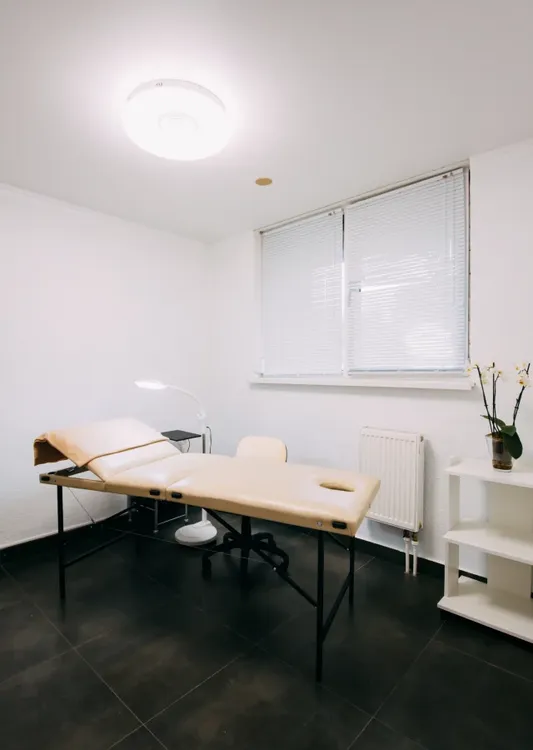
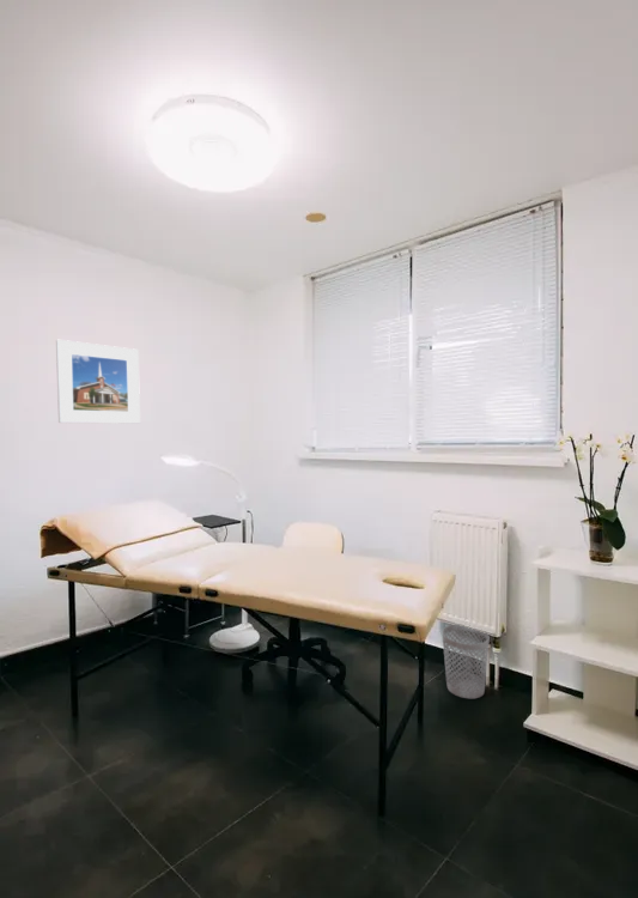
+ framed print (101, 383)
+ wastebasket (464, 661)
